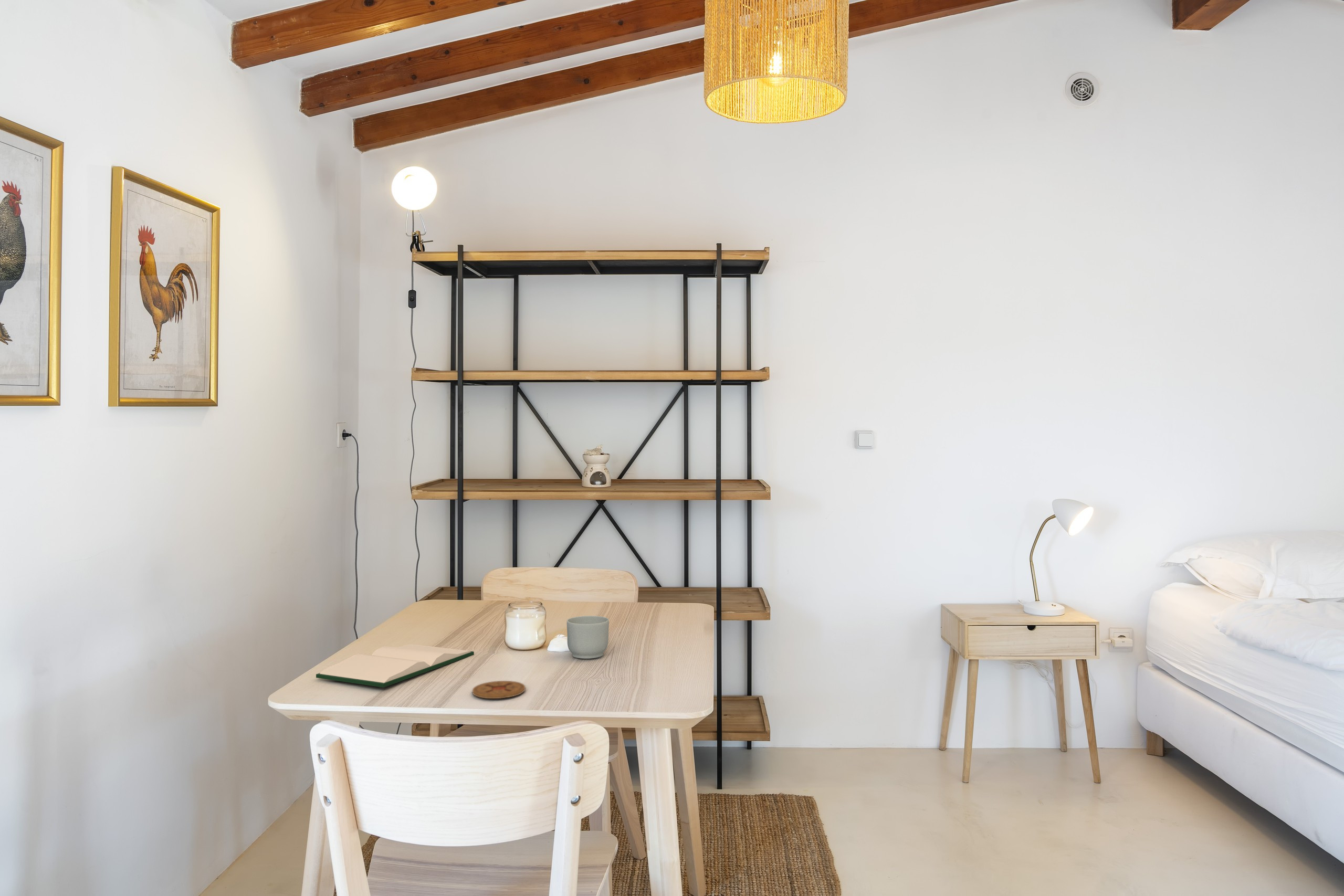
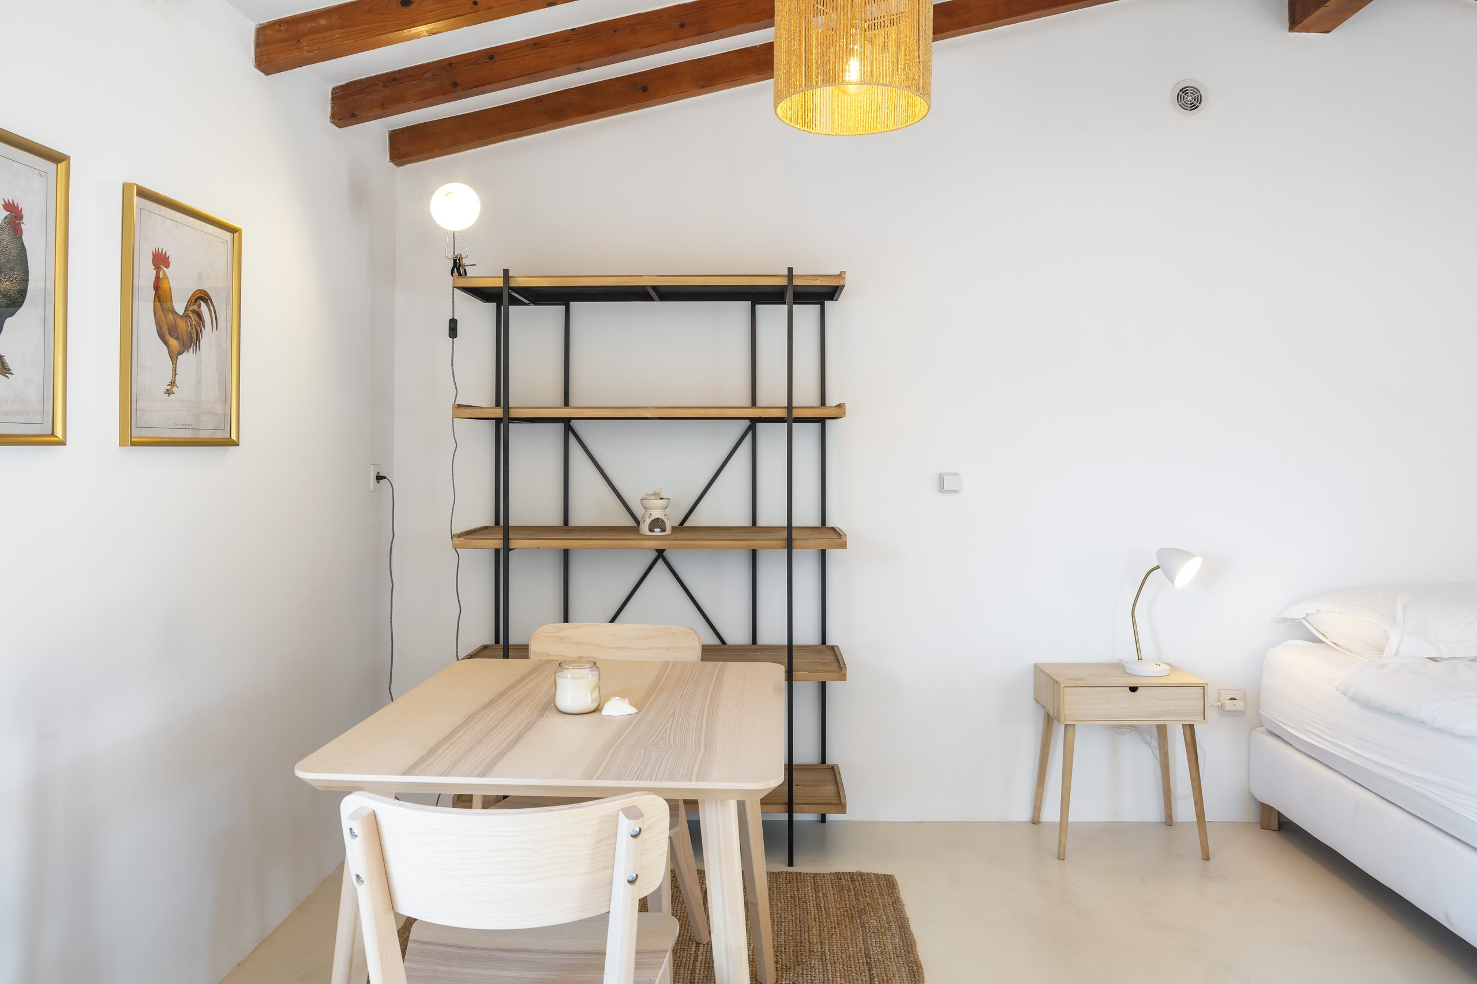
- coaster (499, 689)
- hardback book (399, 659)
- mug (590, 636)
